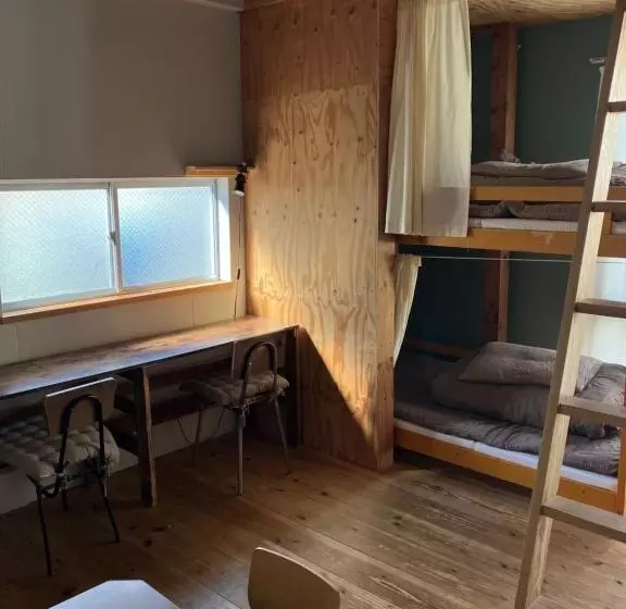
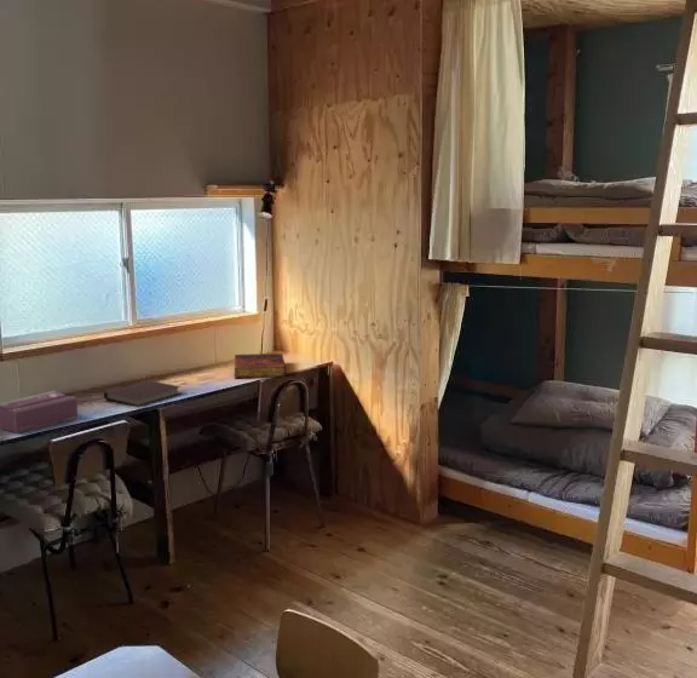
+ notebook (143, 392)
+ tissue box (35, 410)
+ book (259, 364)
